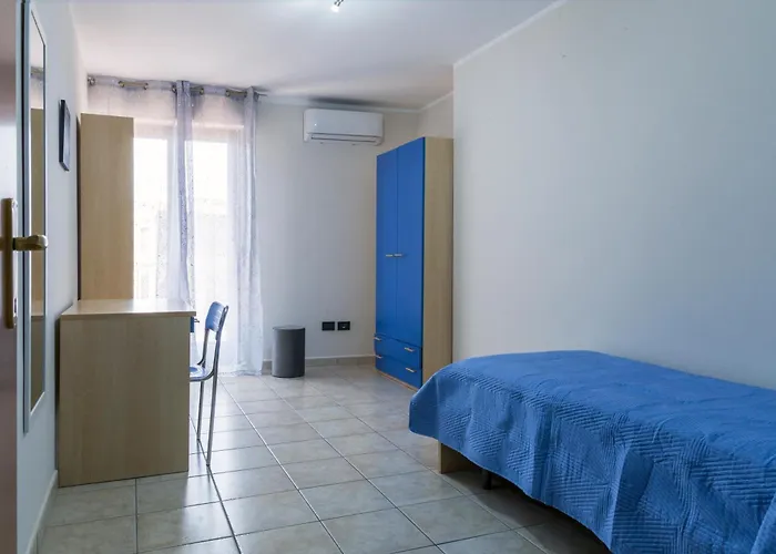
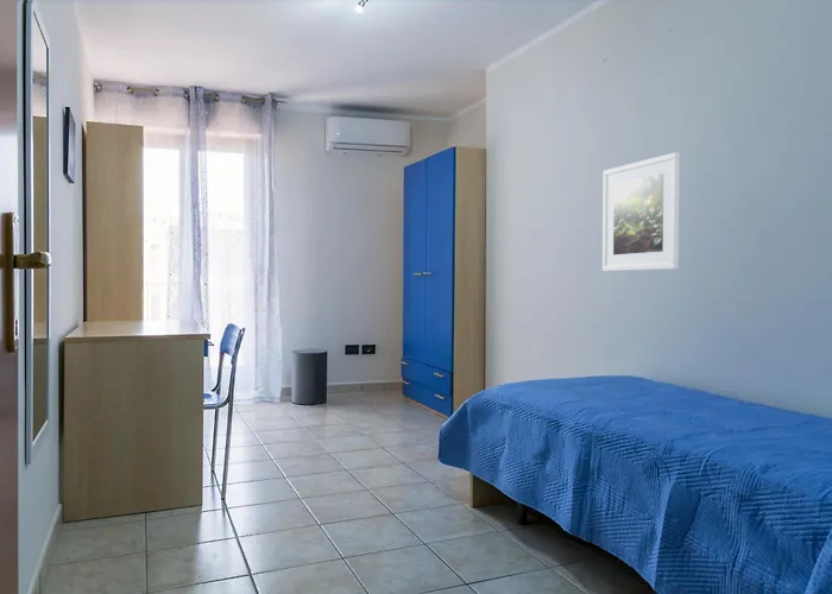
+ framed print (637, 216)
